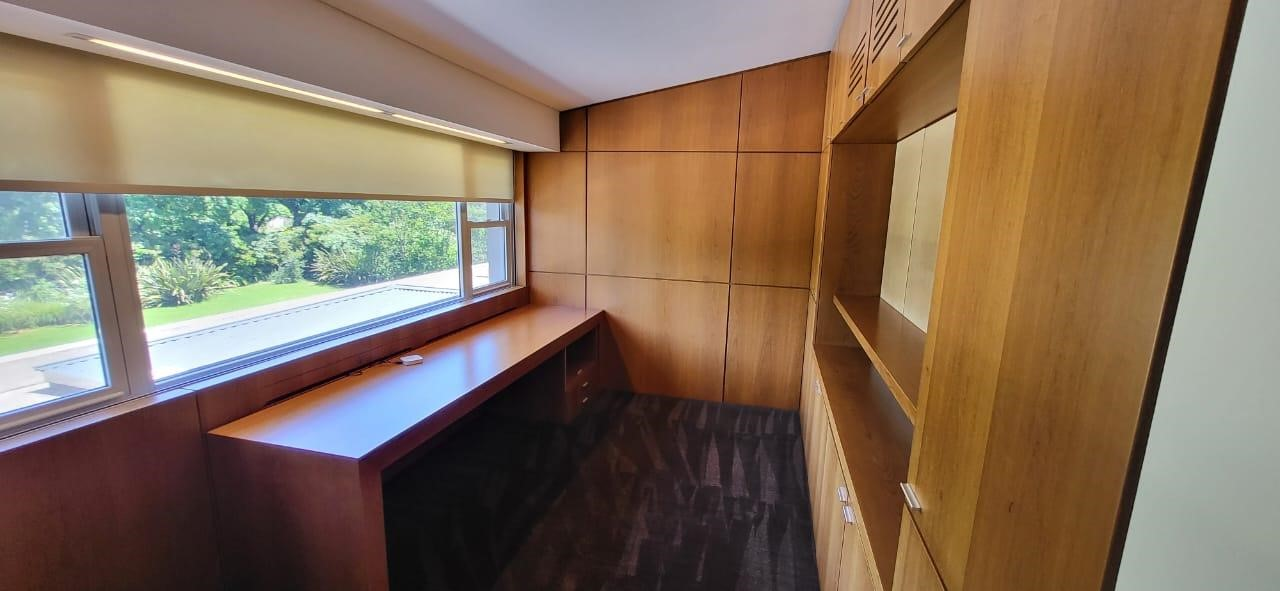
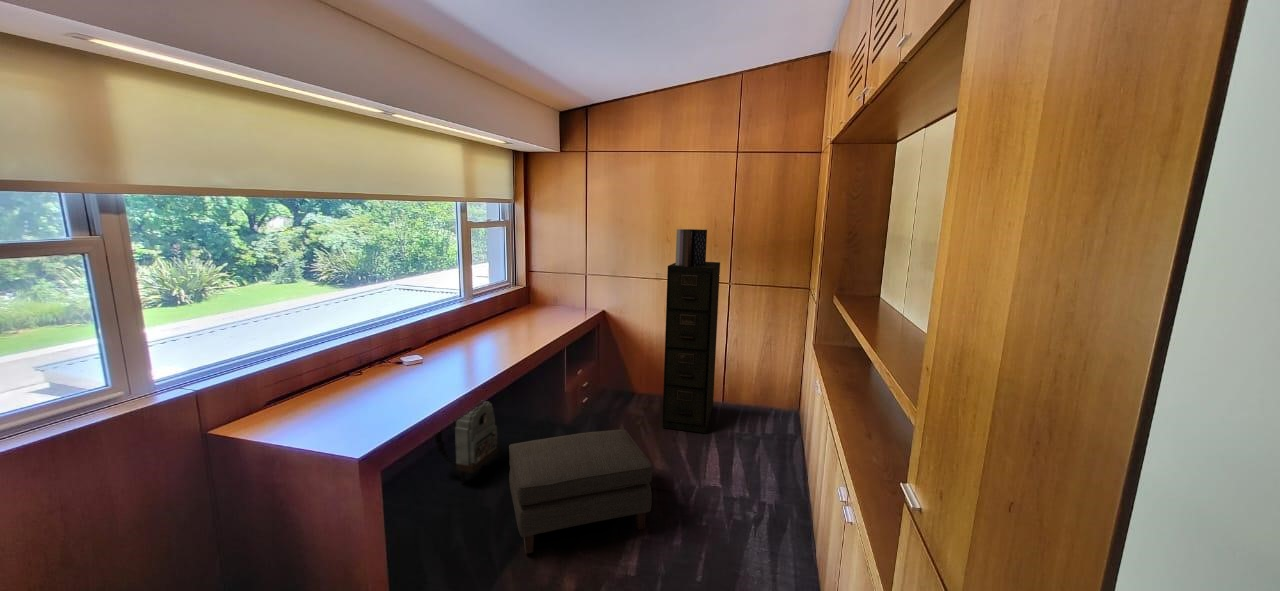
+ ottoman (578, 480)
+ backpack (467, 436)
+ books (689, 247)
+ filing cabinet (691, 343)
